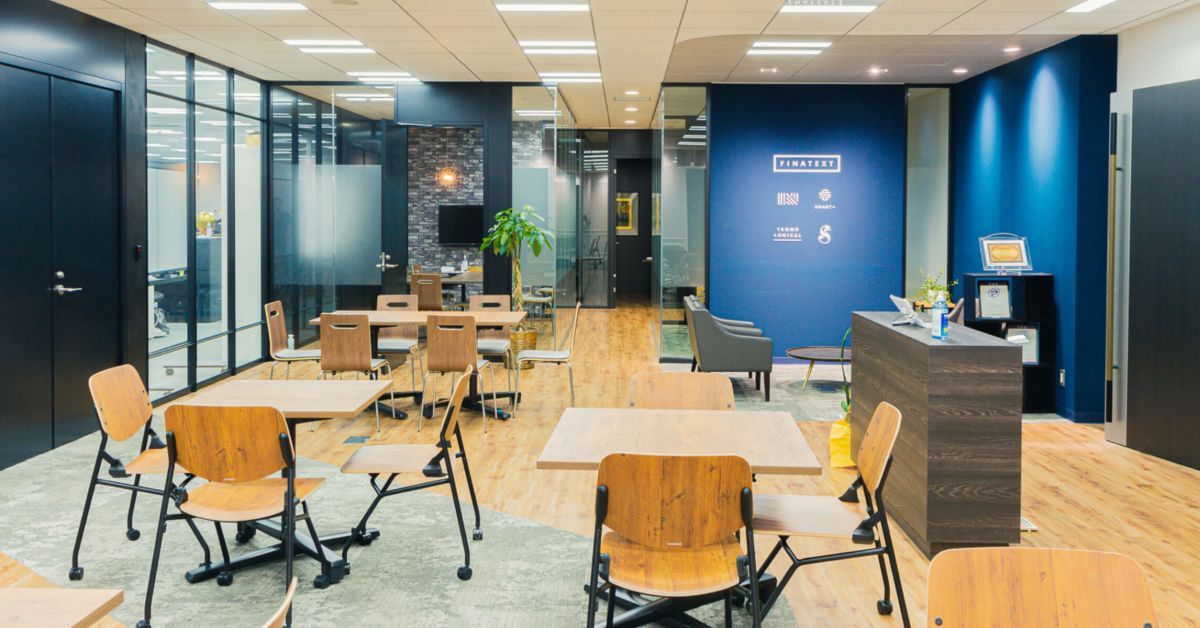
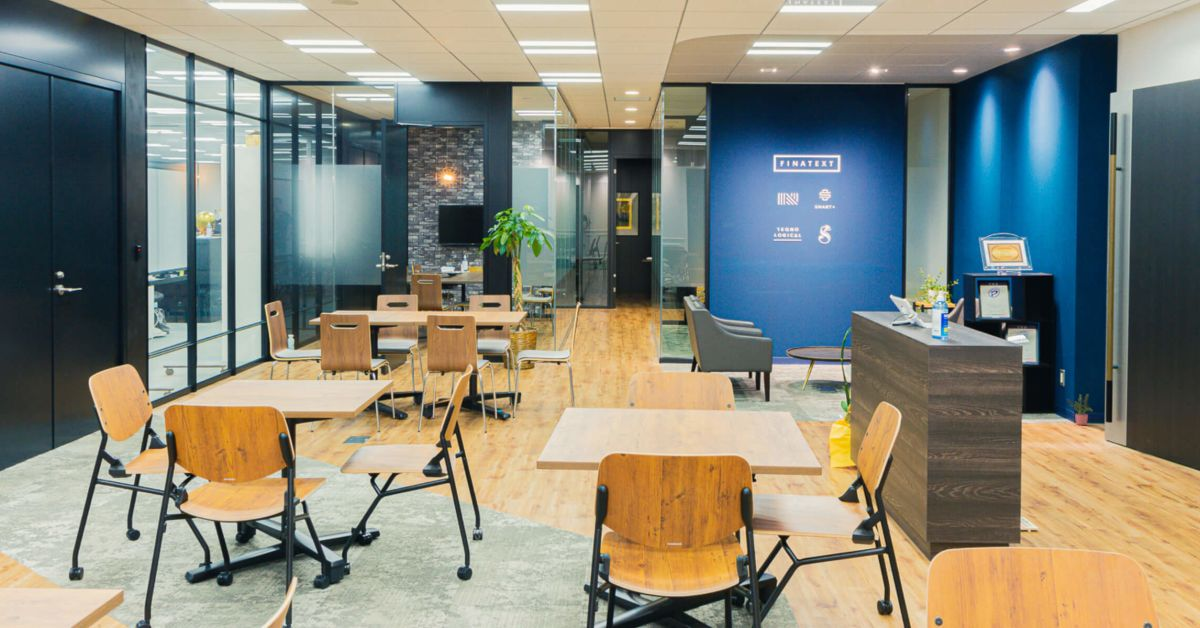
+ potted plant (1080, 409)
